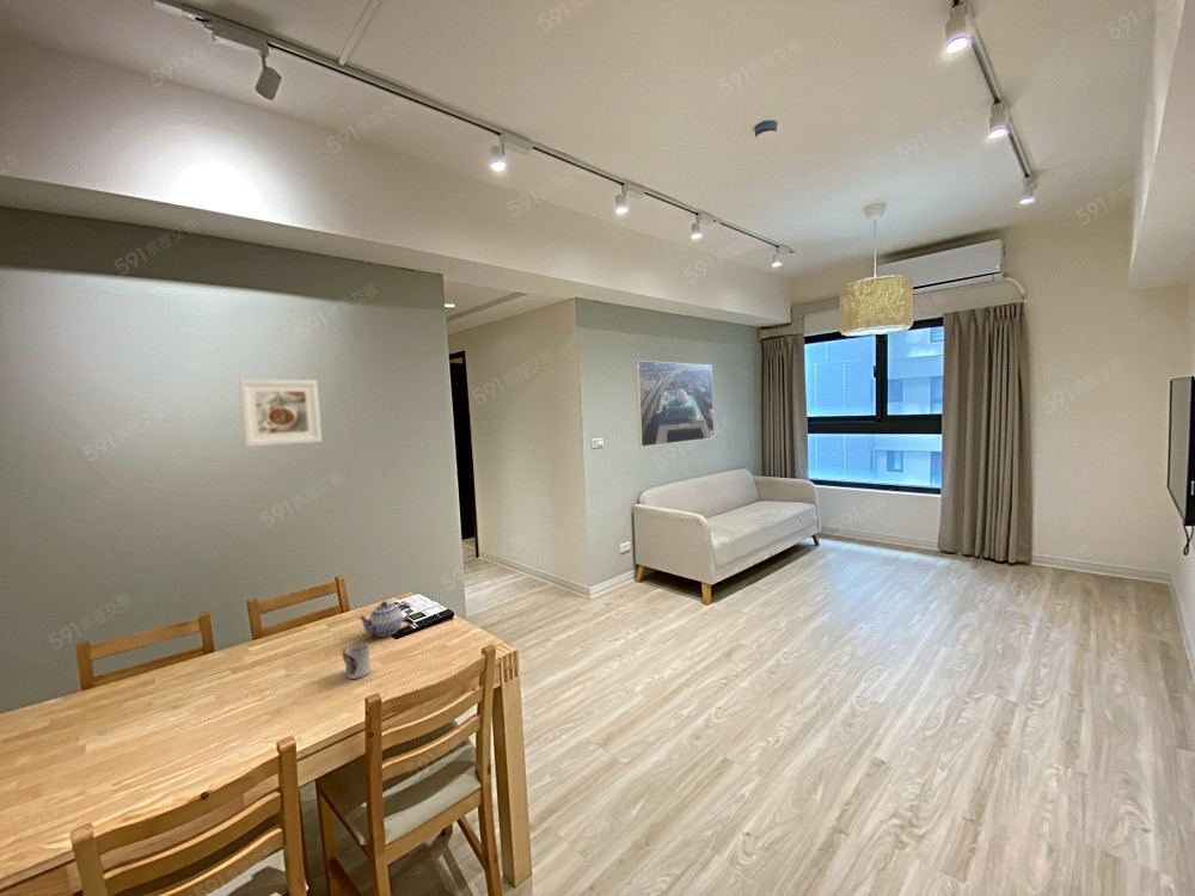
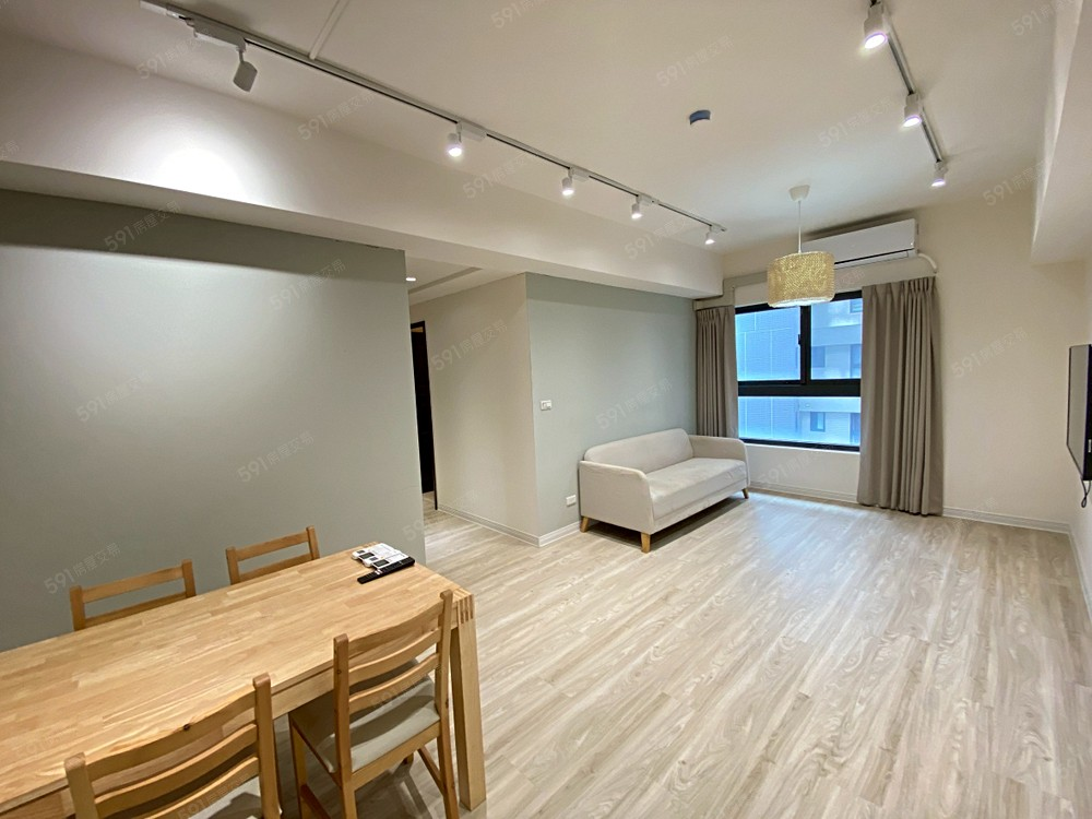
- cup (354, 659)
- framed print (678, 403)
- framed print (282, 412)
- teapot (385, 616)
